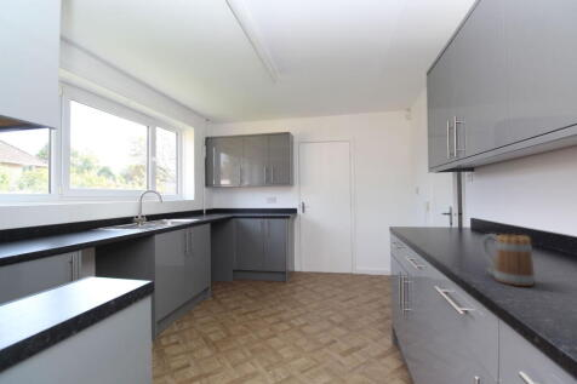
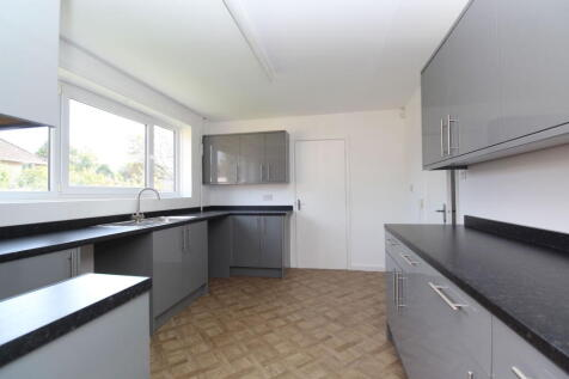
- mug (505, 257)
